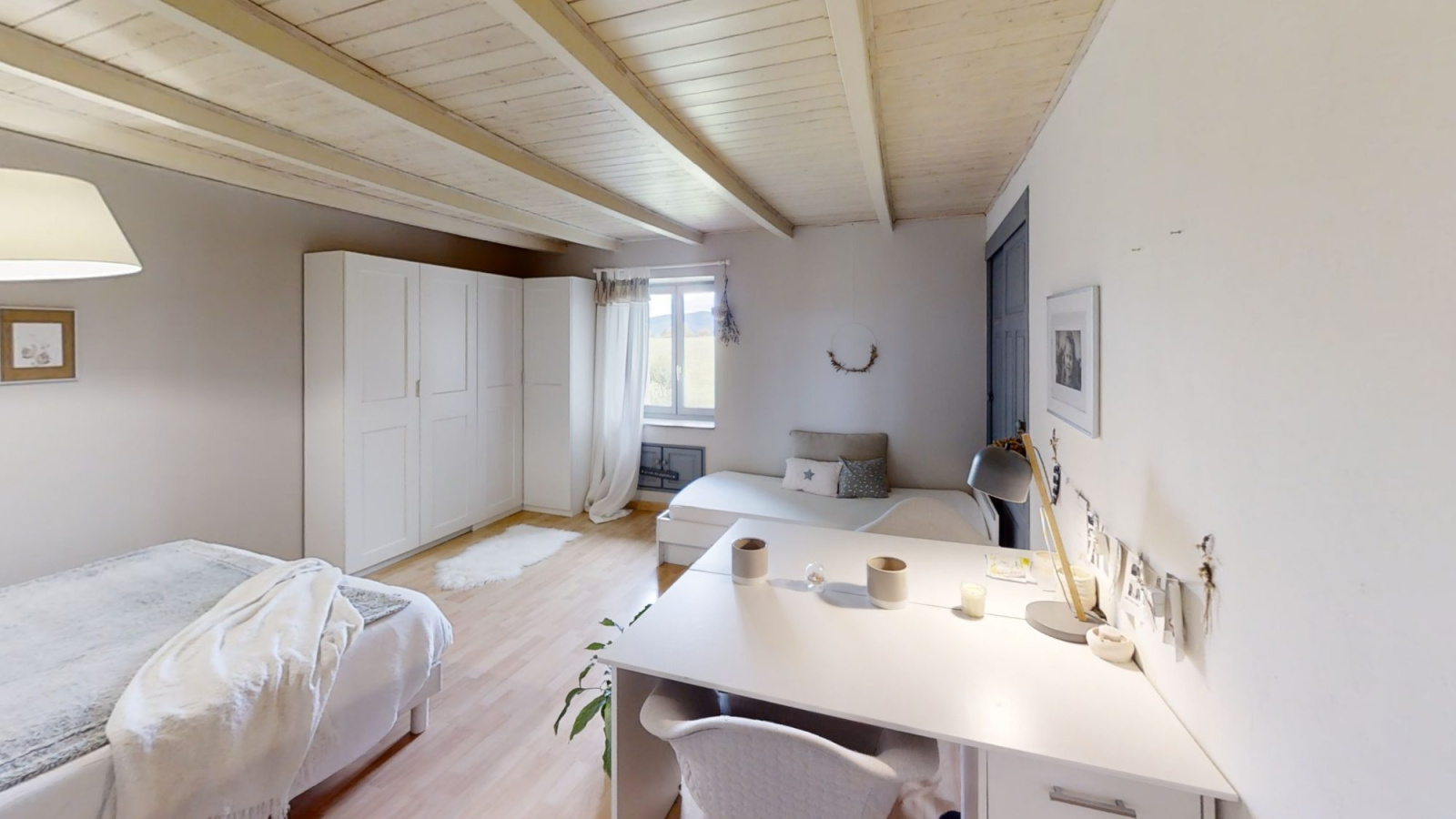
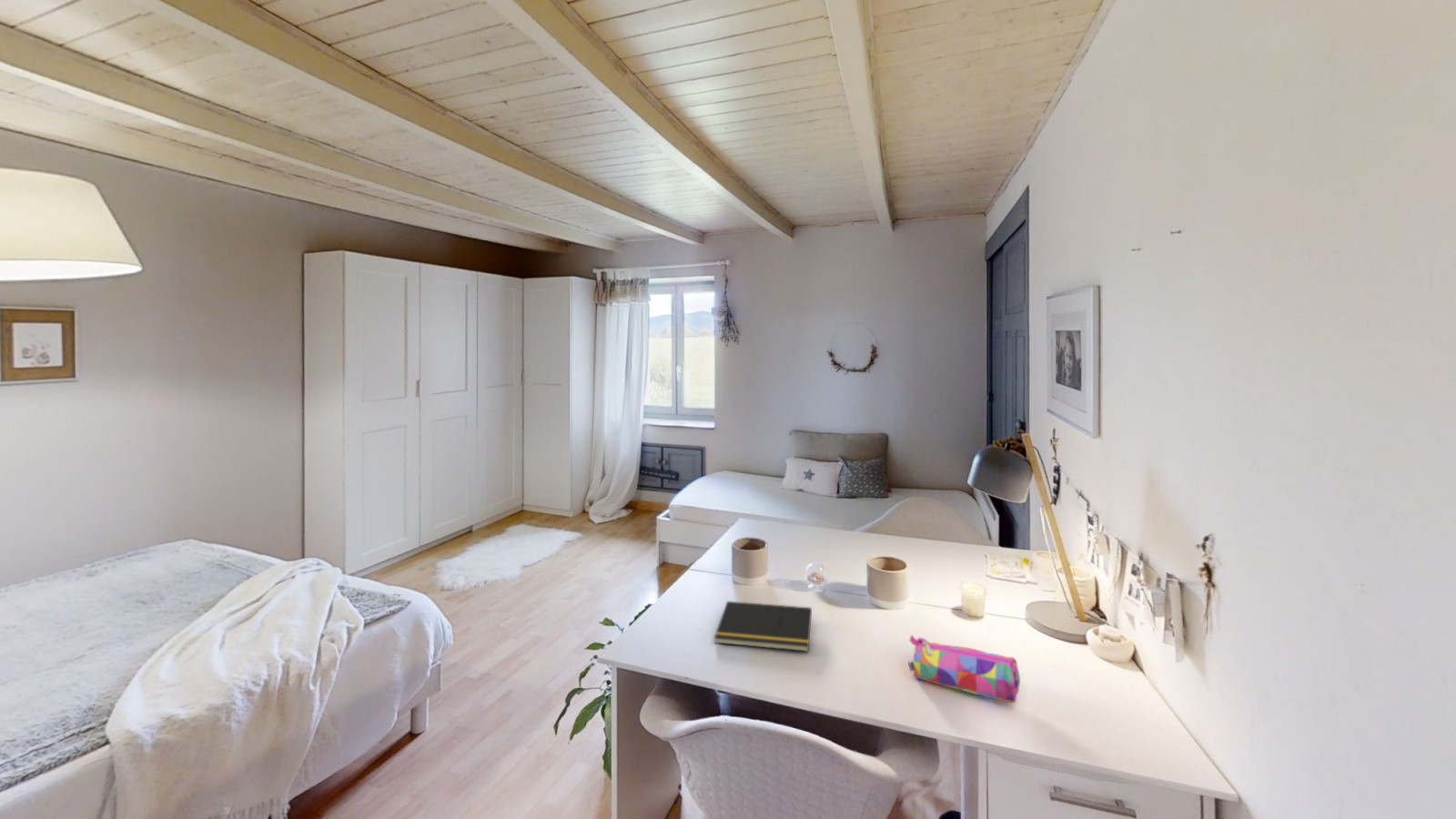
+ notepad (764, 624)
+ pencil case (962, 668)
